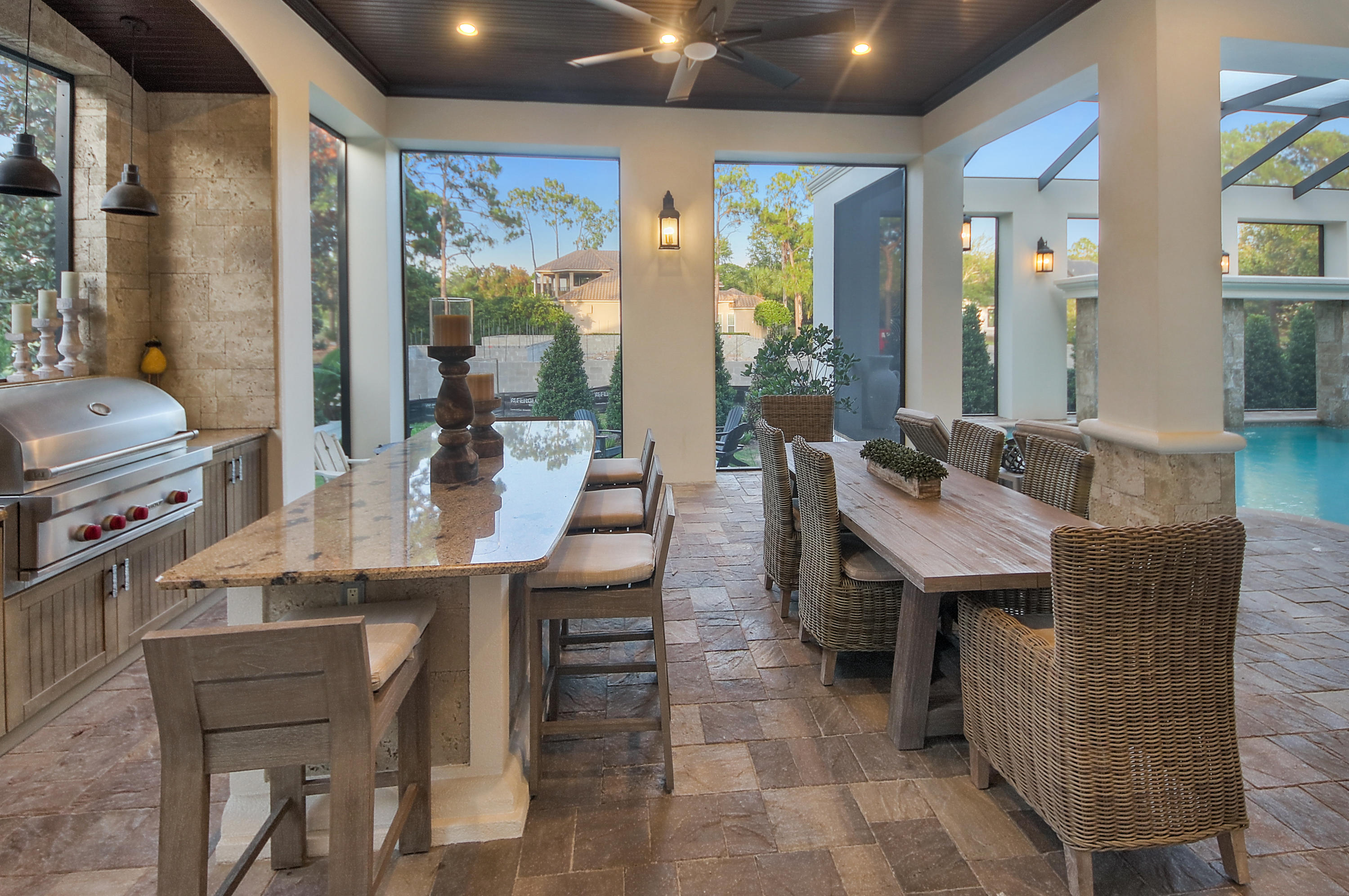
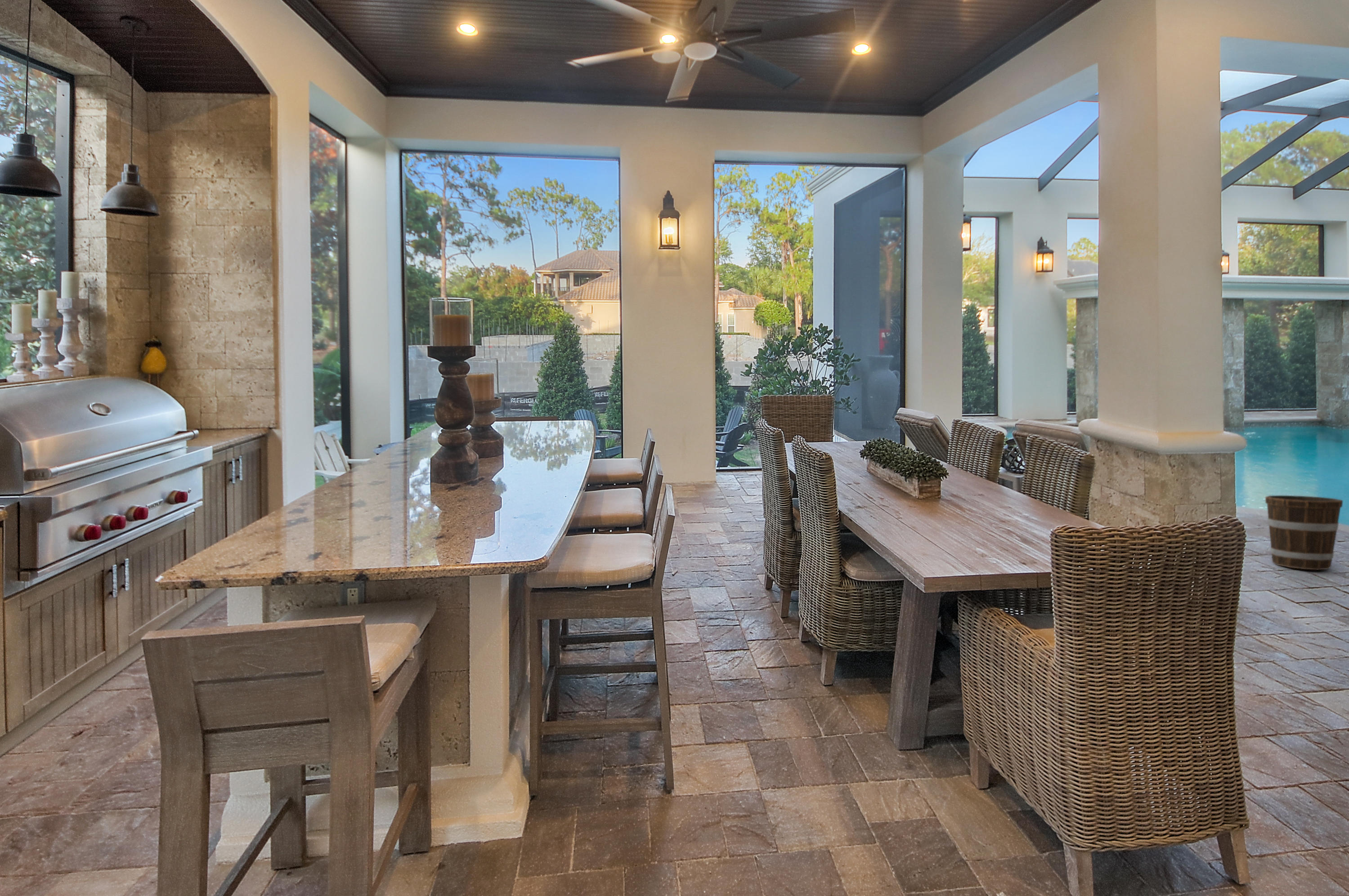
+ bucket (1302, 532)
